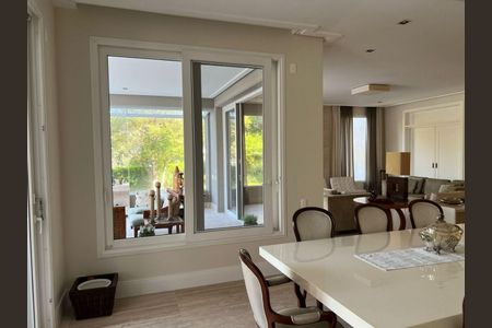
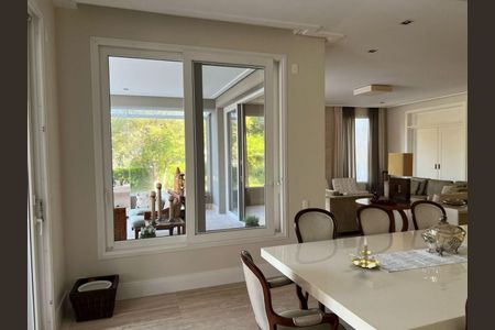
+ candle holder (363, 250)
